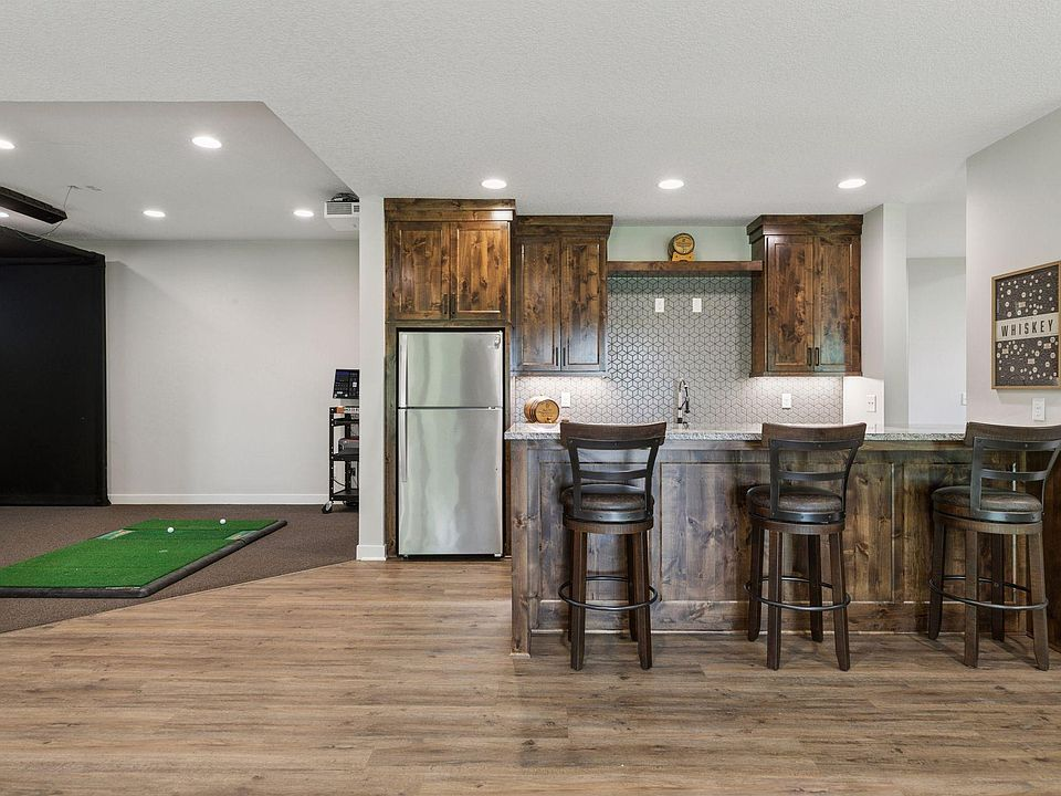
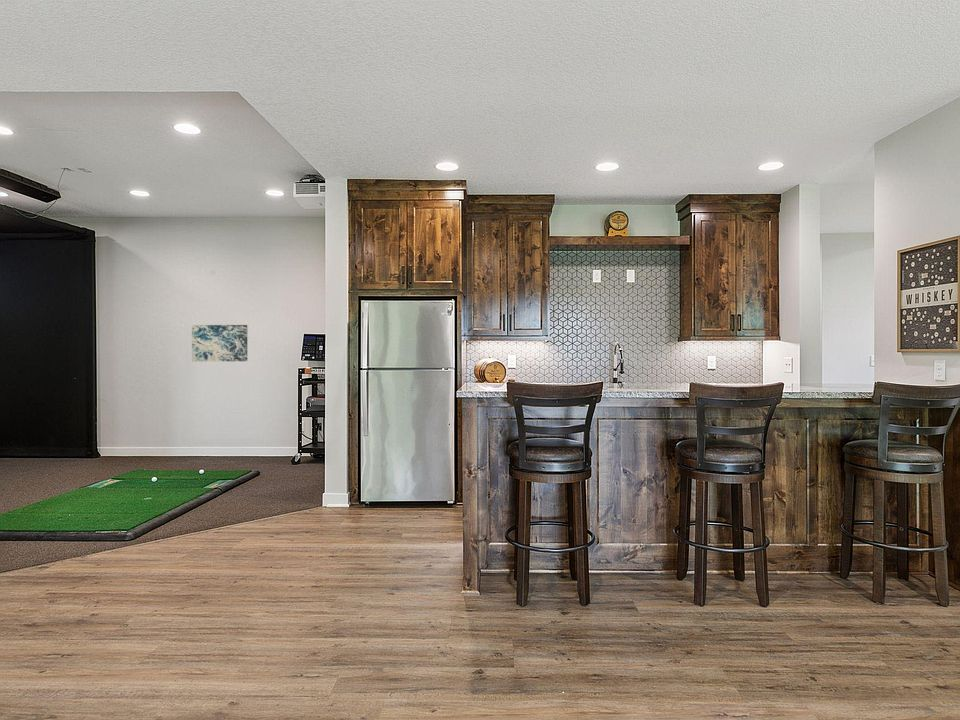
+ wall art (219, 343)
